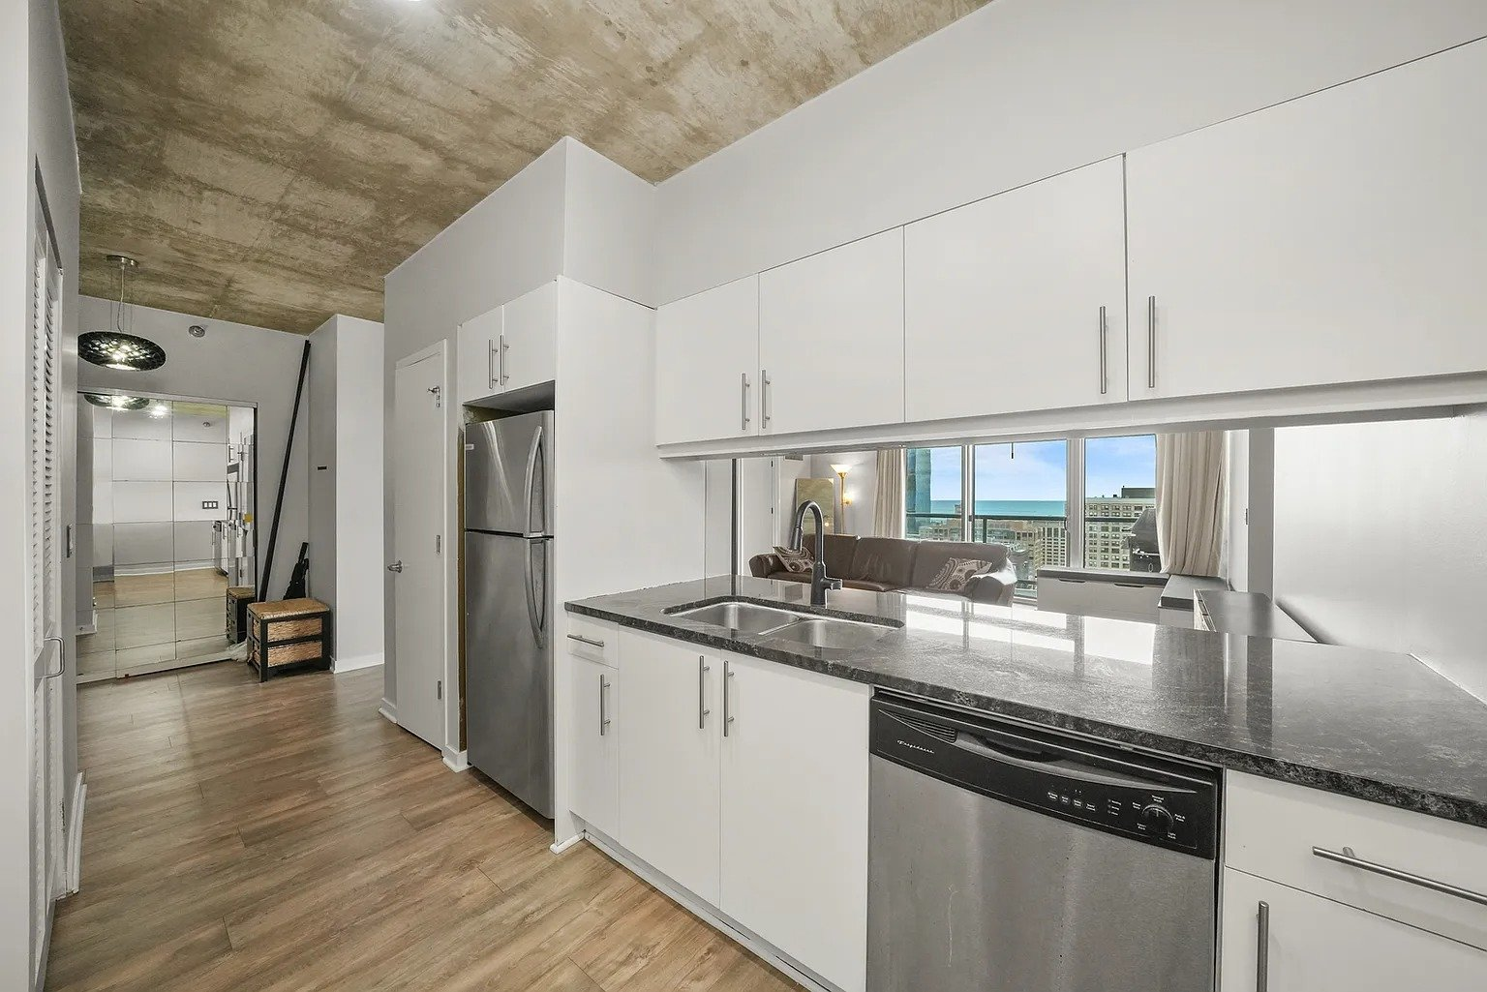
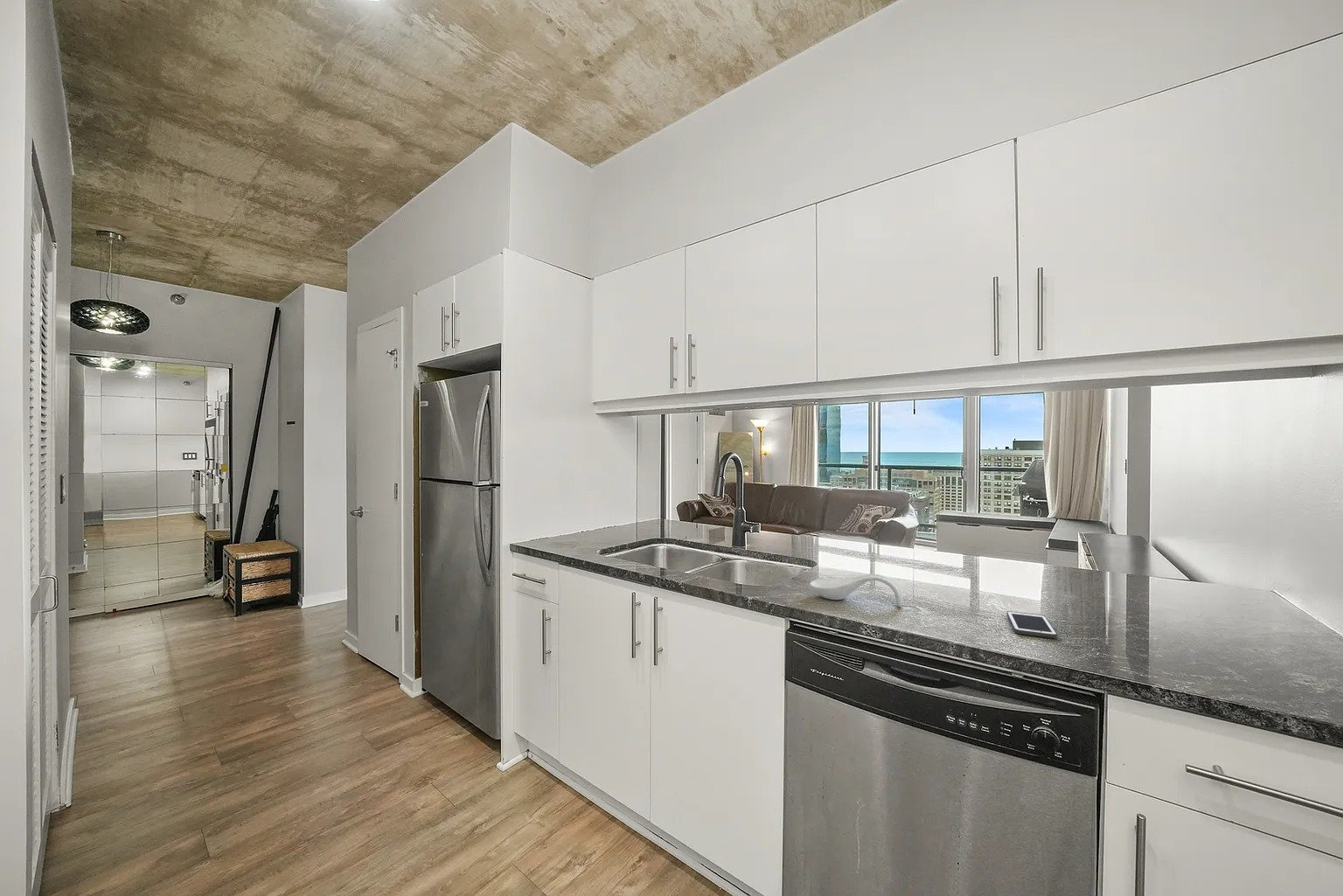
+ cell phone (1030, 624)
+ spoon rest (854, 586)
